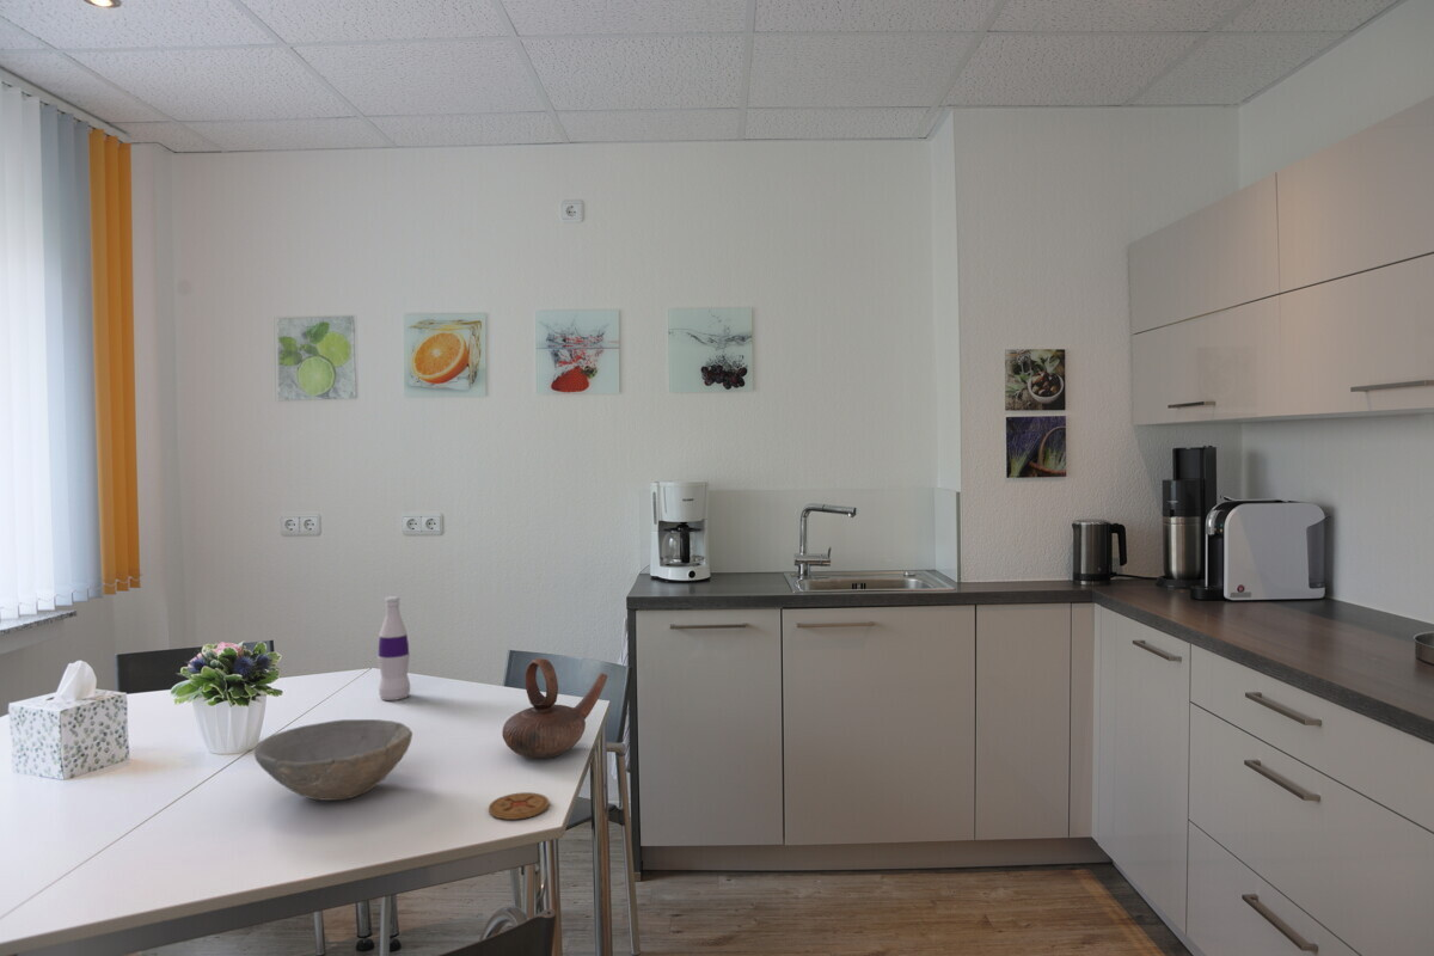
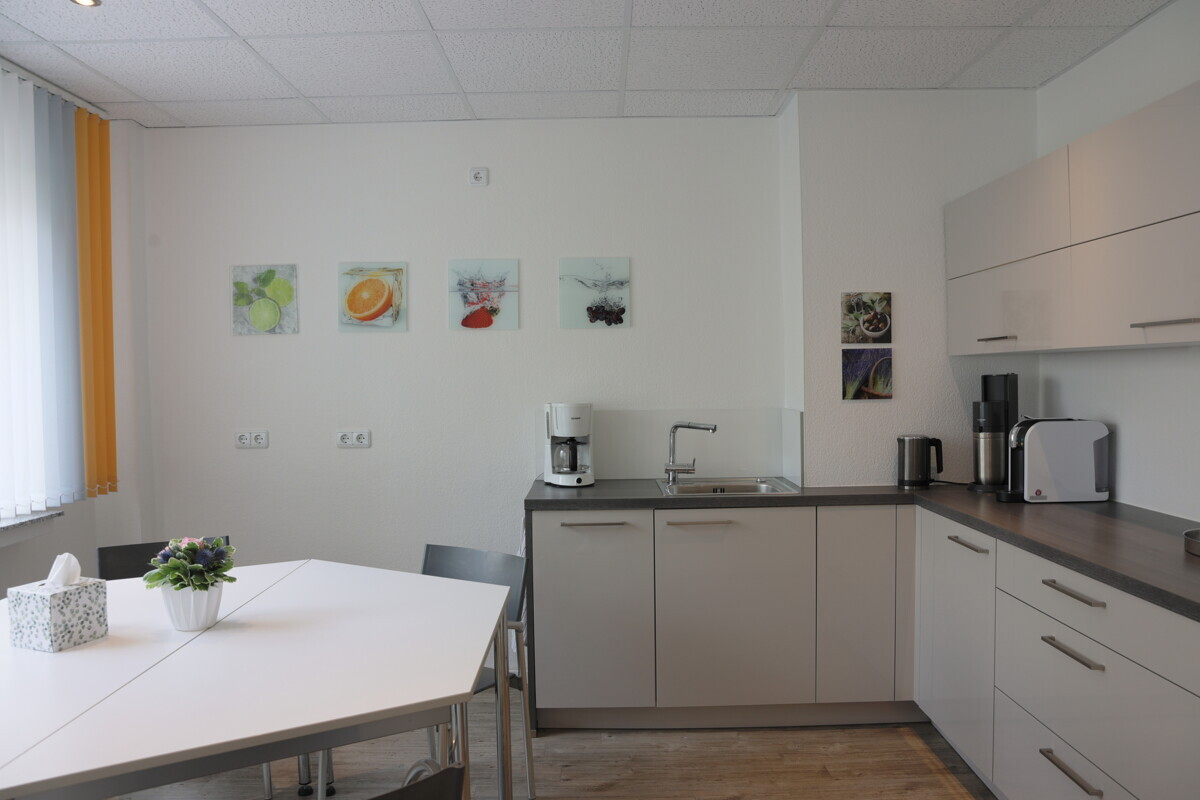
- bowl (336, 765)
- coaster (519, 805)
- bottle (393, 646)
- teapot (554, 701)
